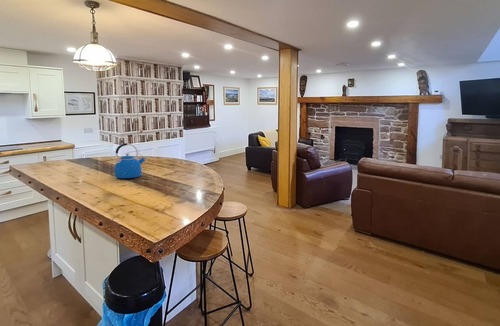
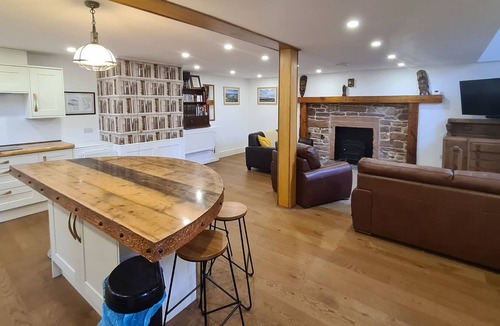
- kettle (130, 159)
